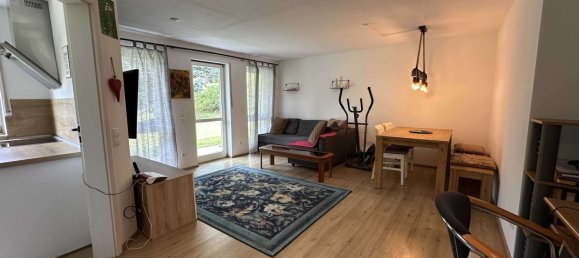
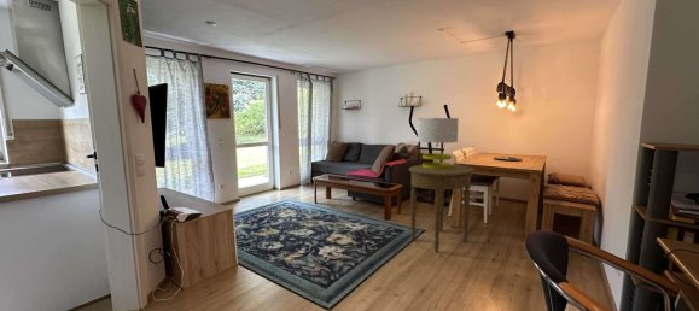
+ side table (439, 205)
+ table lamp (437, 142)
